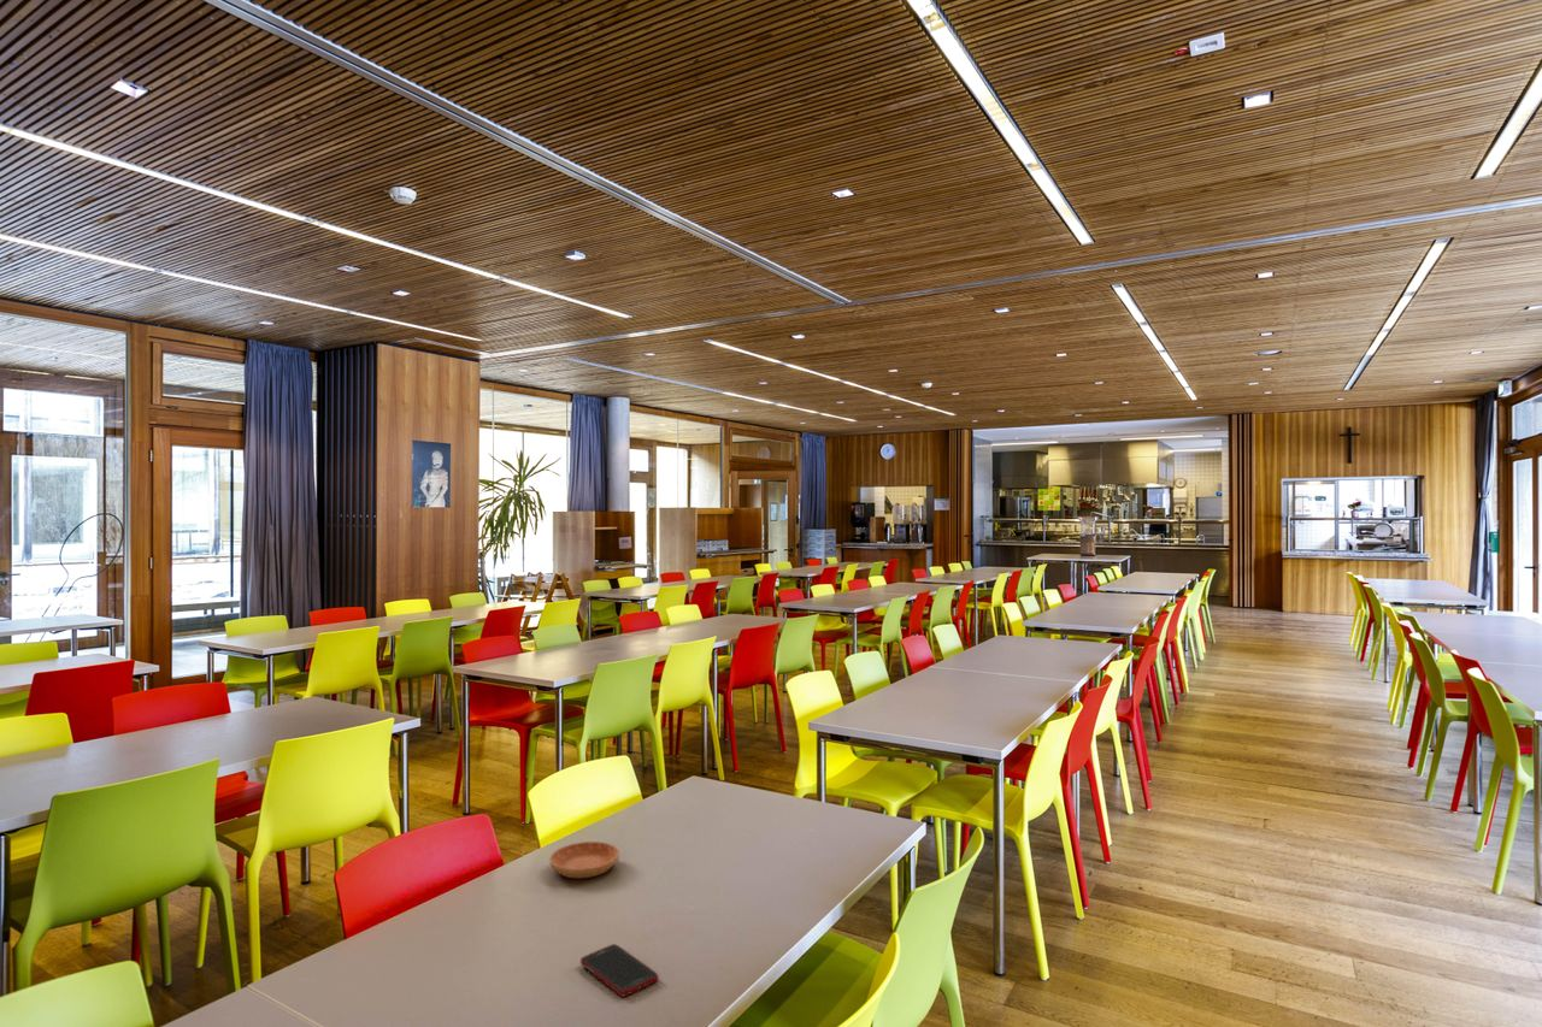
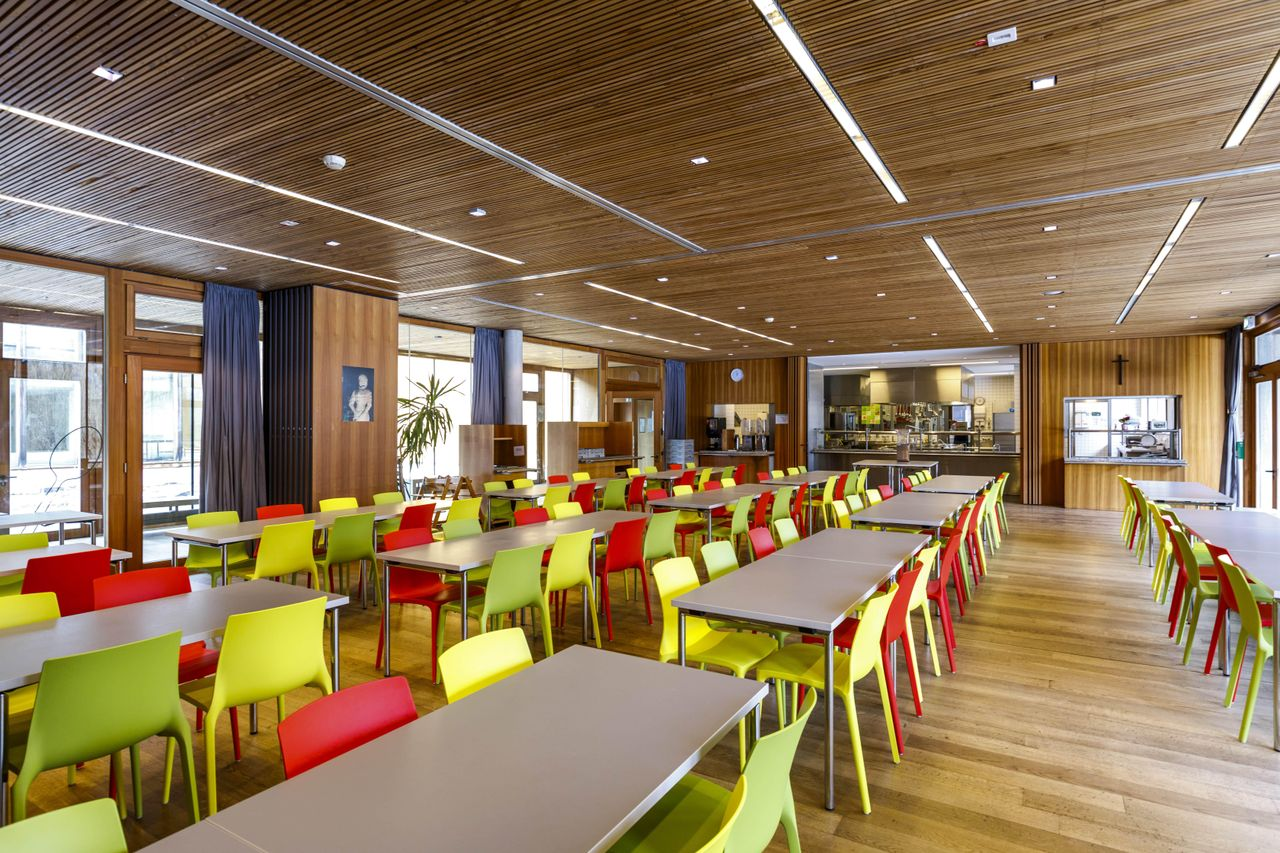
- saucer (584, 860)
- cell phone (618, 969)
